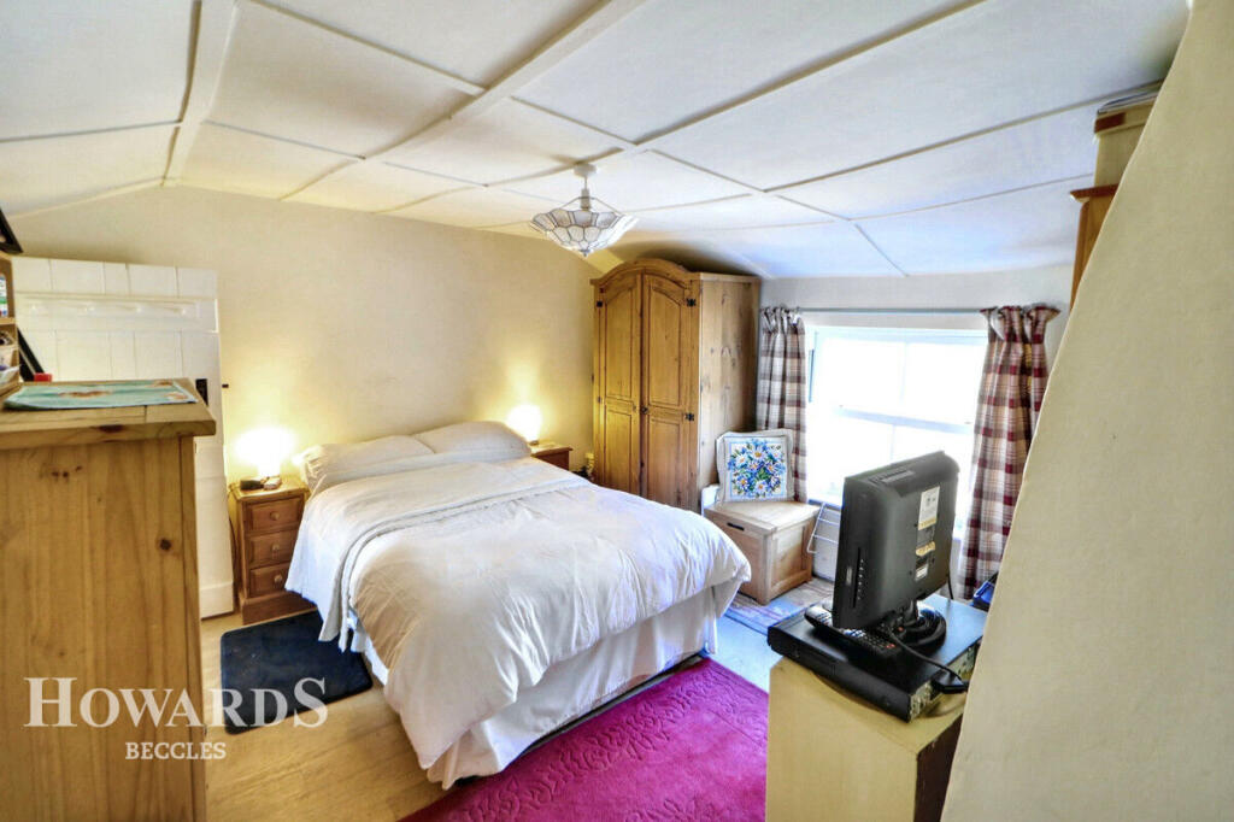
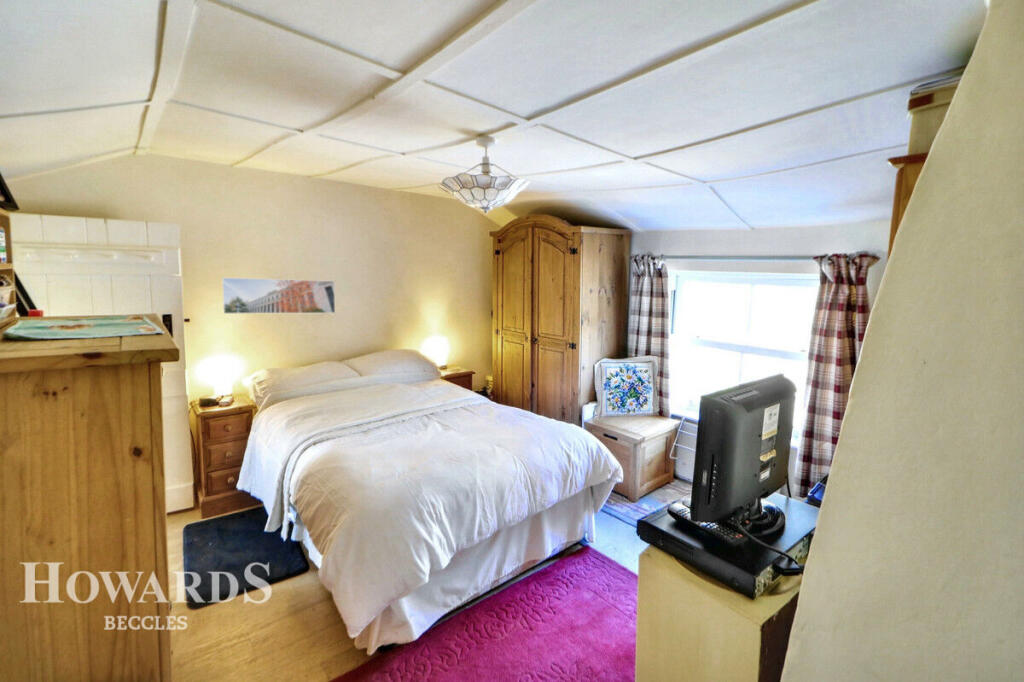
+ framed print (281, 296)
